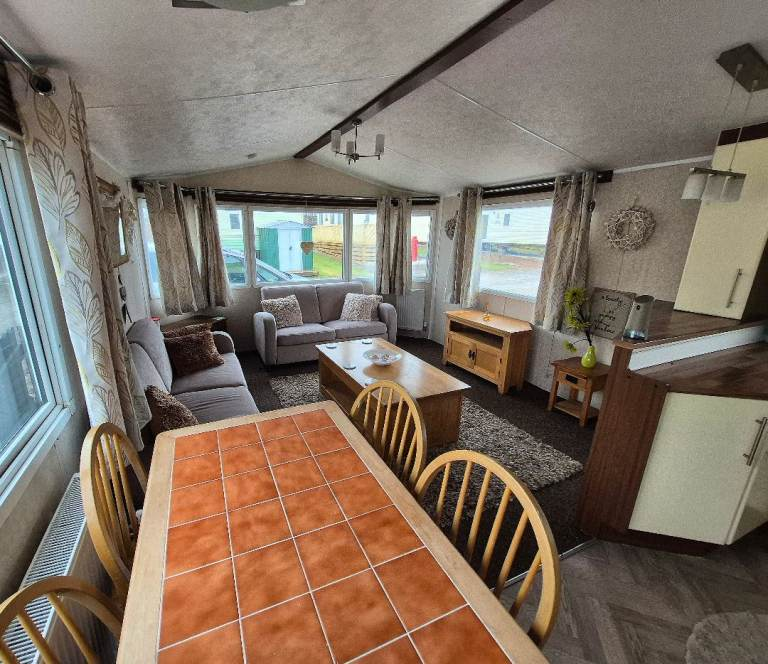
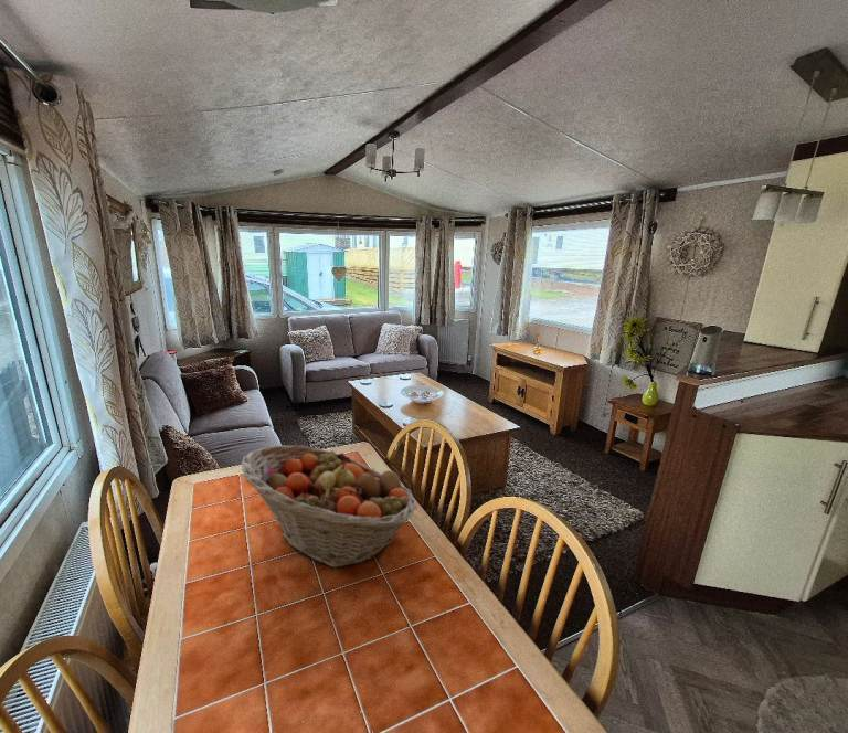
+ fruit basket (329, 492)
